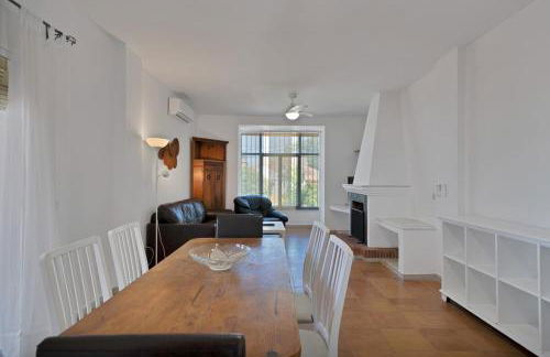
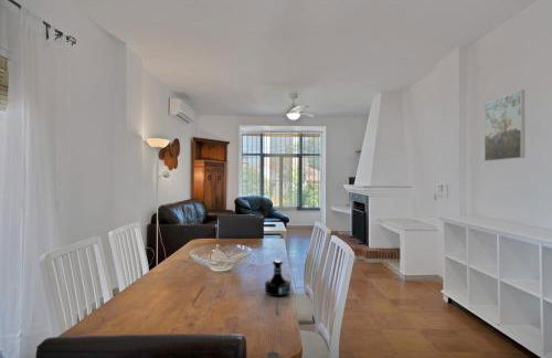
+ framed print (502, 128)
+ tequila bottle (277, 276)
